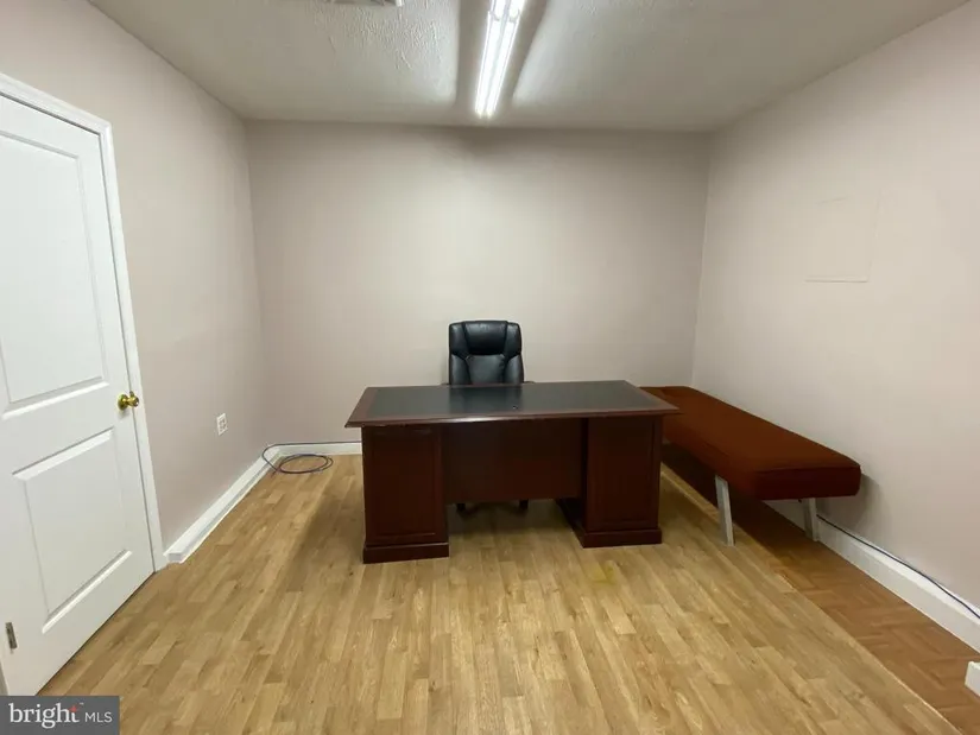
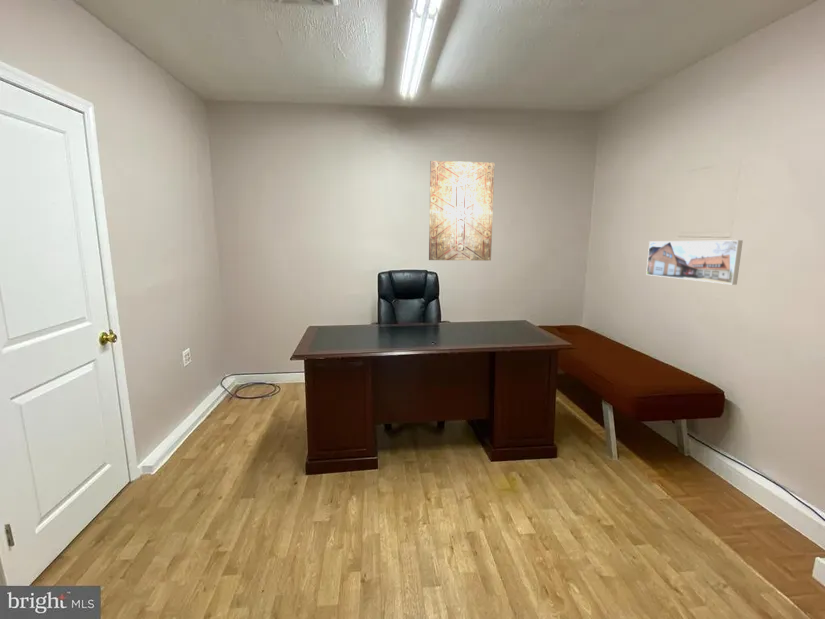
+ wall art (461, 212)
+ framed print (687, 260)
